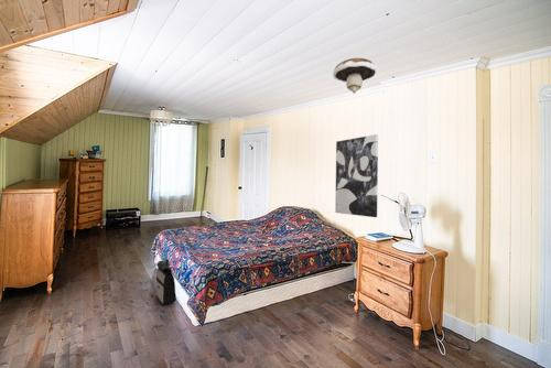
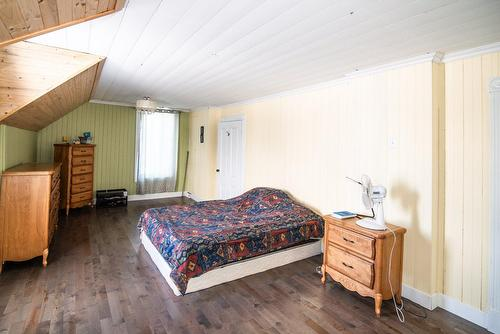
- wall art (355, 176)
- backpack (165, 279)
- mushroom (354, 77)
